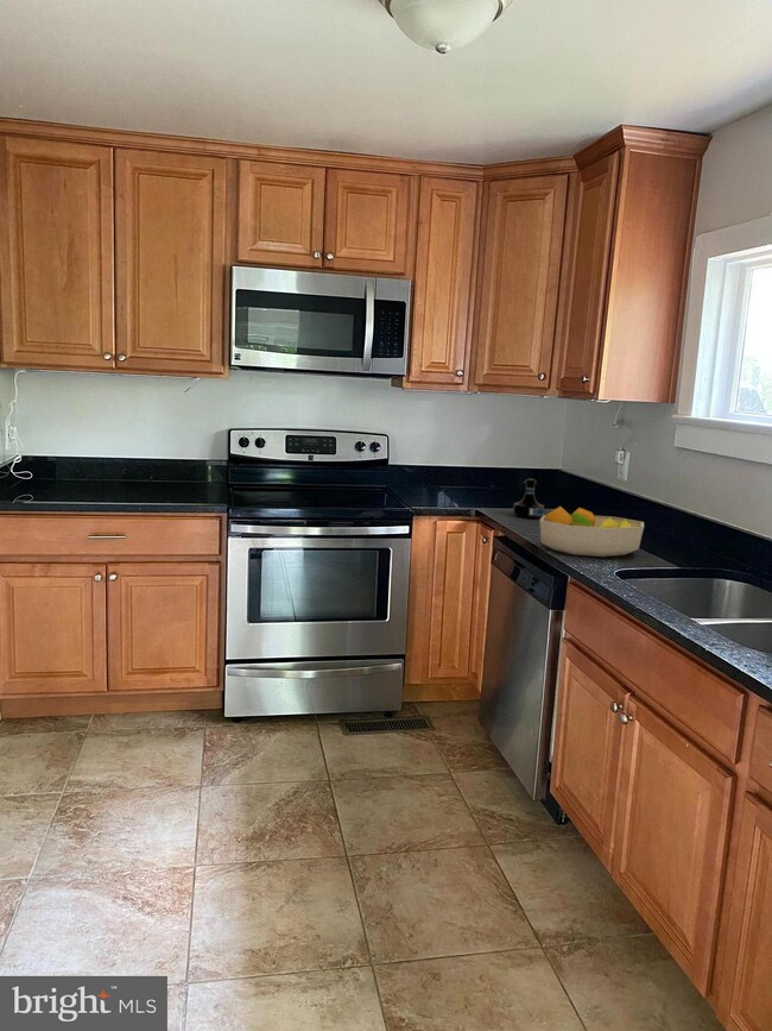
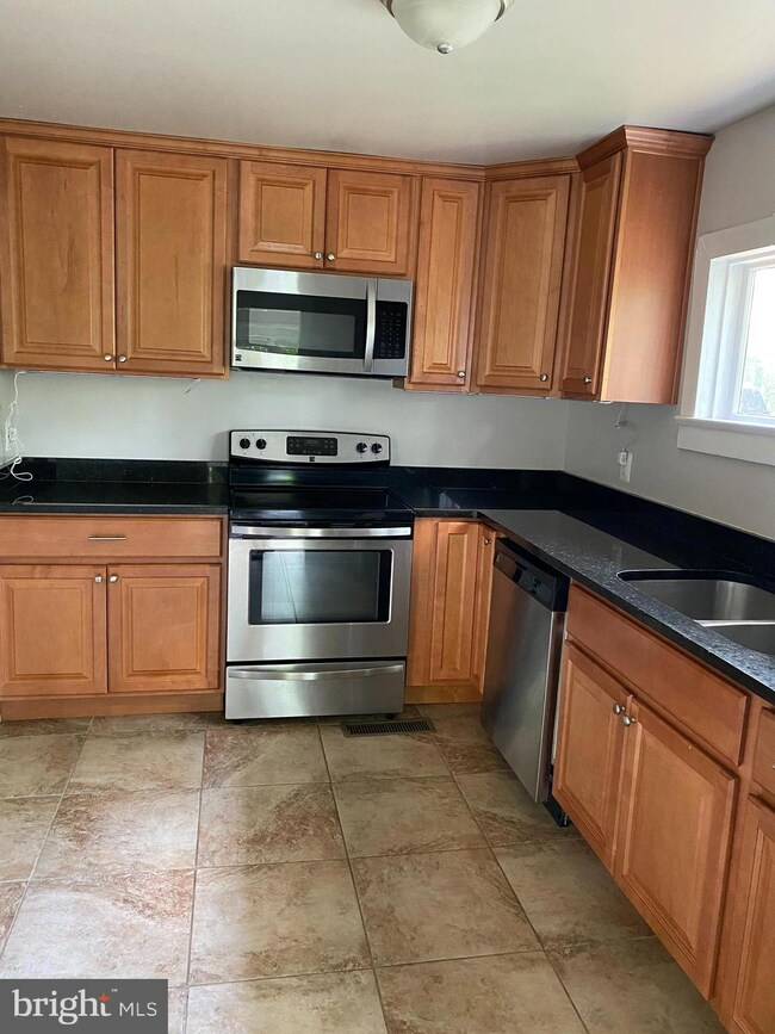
- tequila bottle (529, 497)
- fruit bowl (591, 528)
